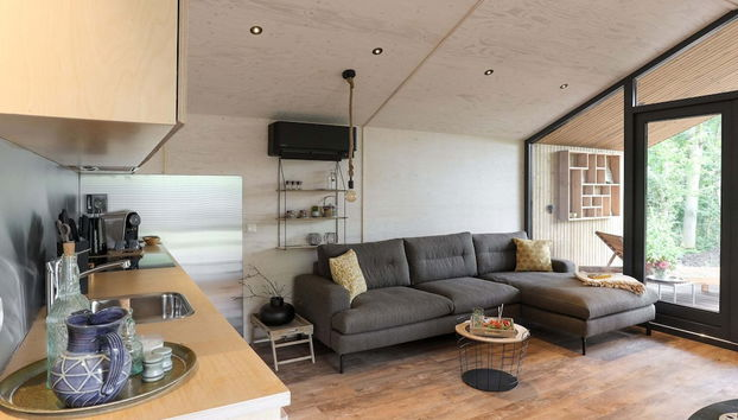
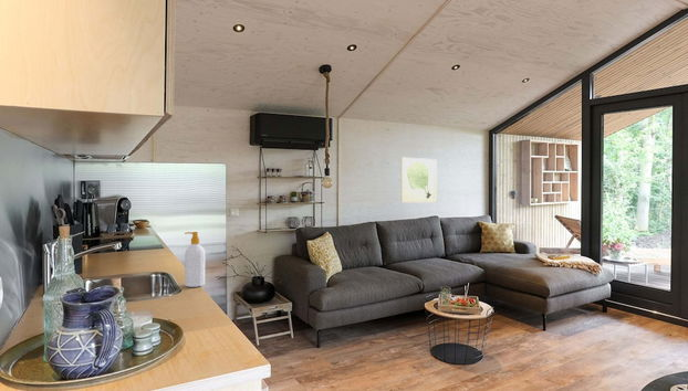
+ soap bottle (194, 258)
+ wall art (419, 180)
